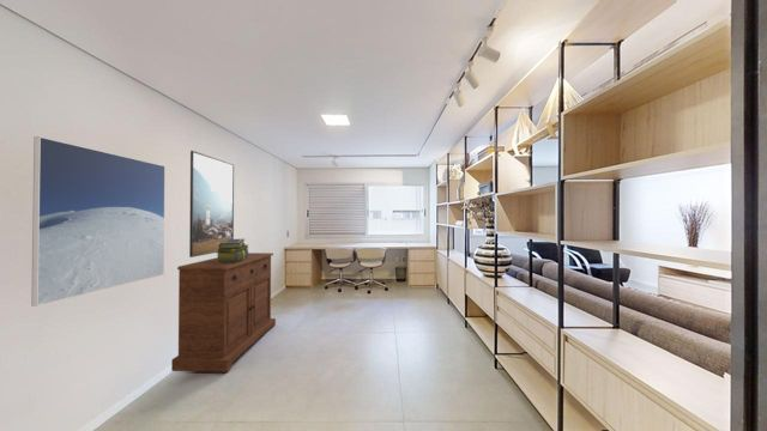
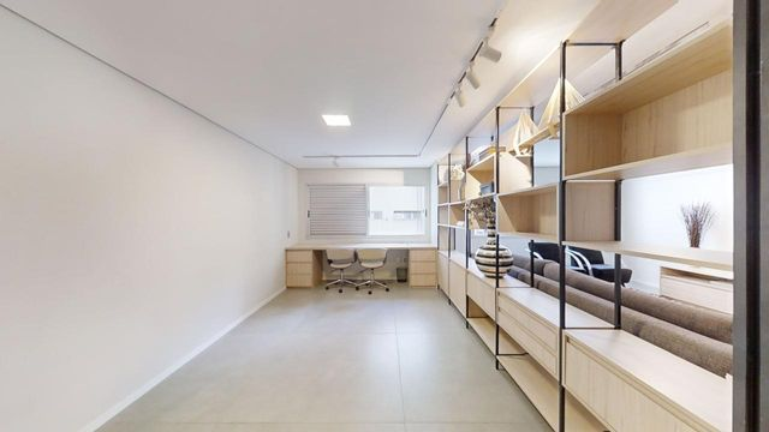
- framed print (113, 220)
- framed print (213, 205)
- sideboard (232, 302)
- stack of books (232, 249)
